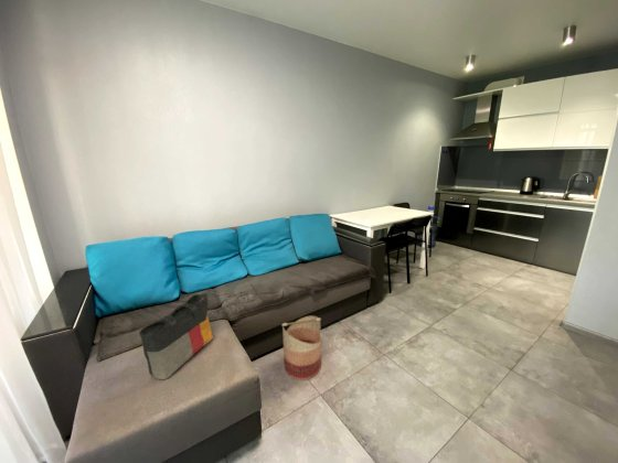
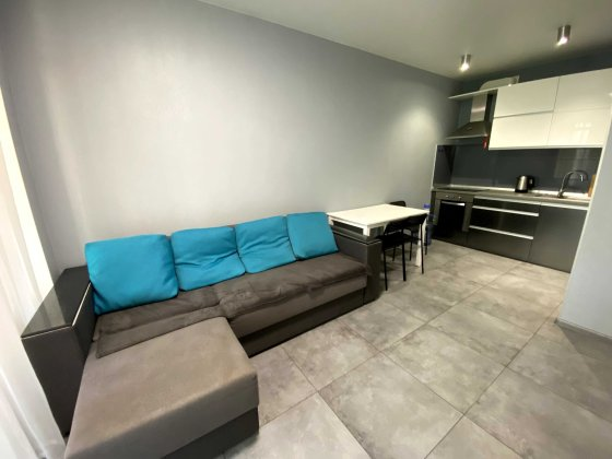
- tote bag (177, 331)
- basket (301, 343)
